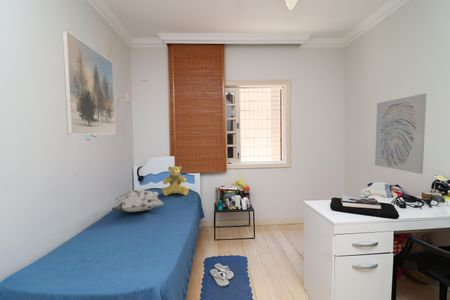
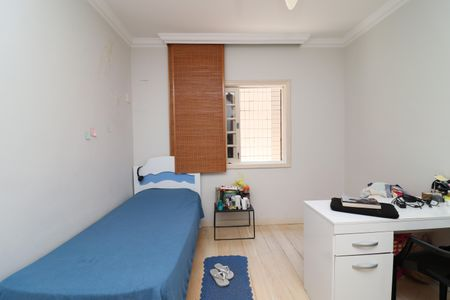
- decorative pillow (138, 200)
- wall art (397, 134)
- teddy bear (176, 180)
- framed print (93, 92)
